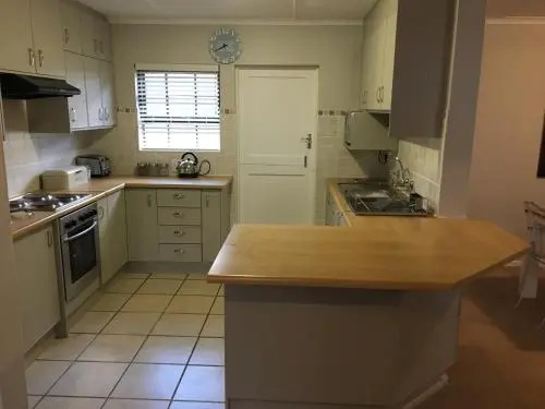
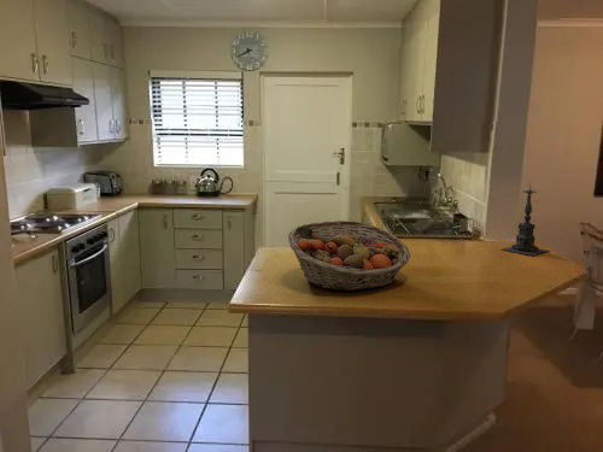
+ candle holder (528, 216)
+ fruit basket (349, 253)
